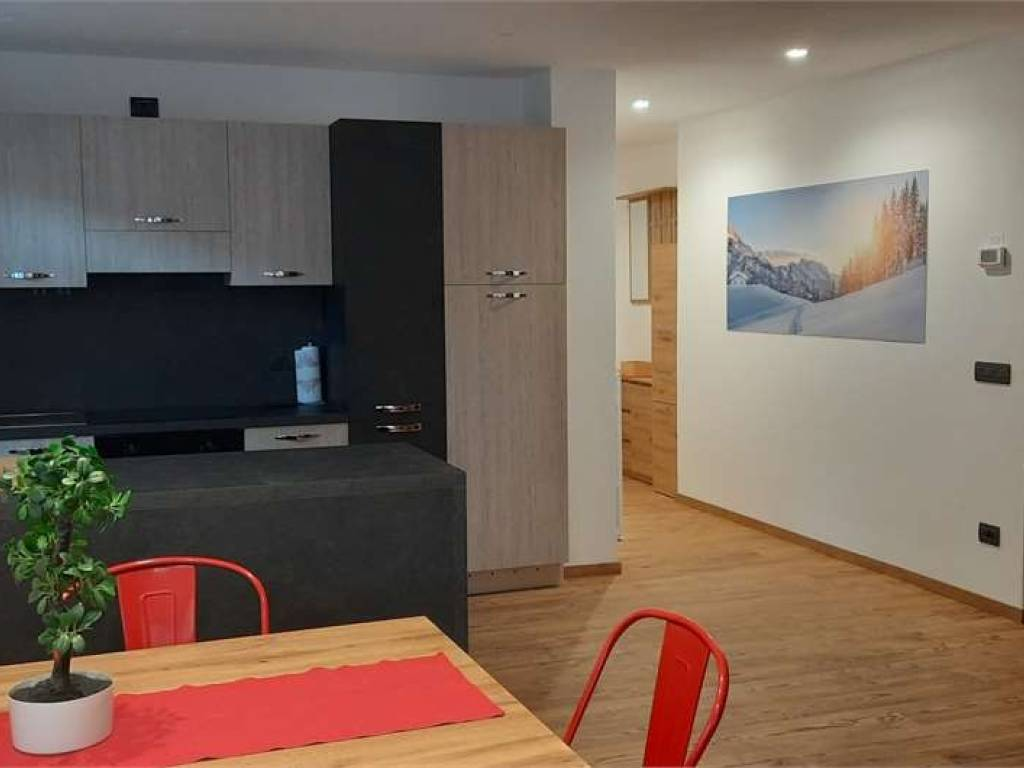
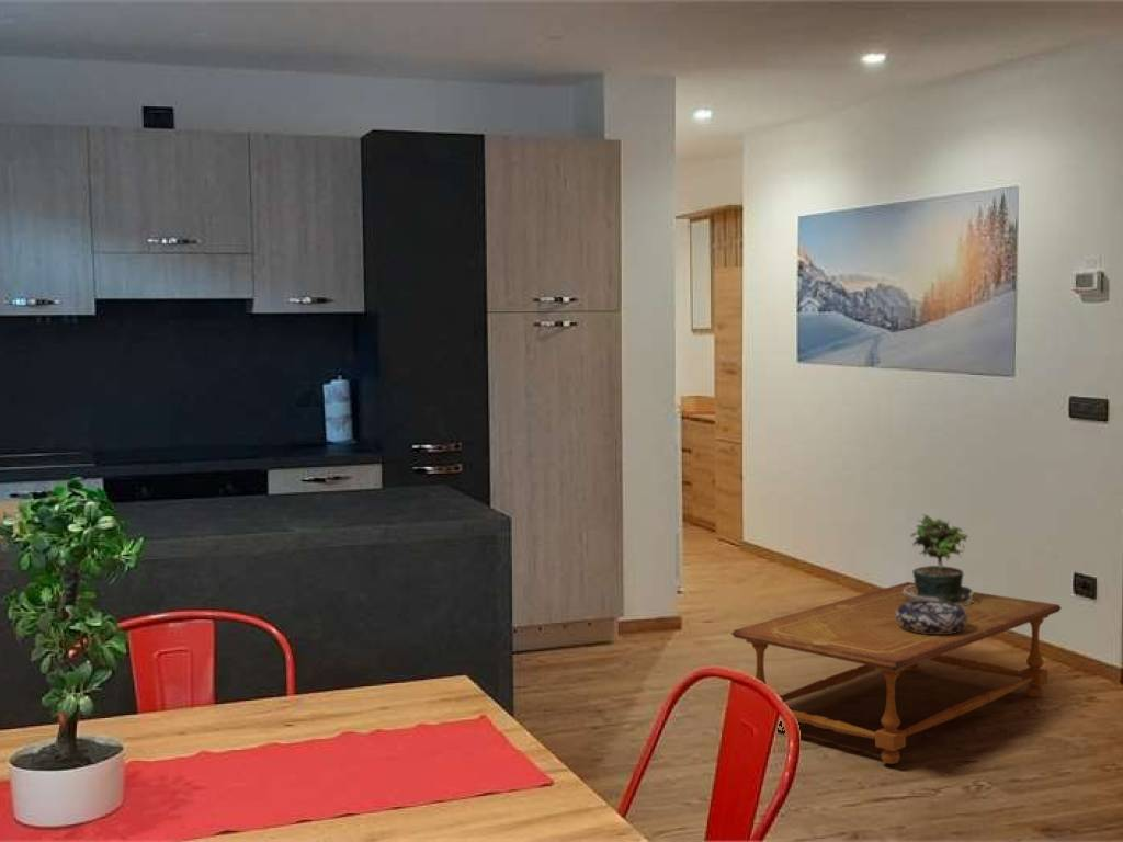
+ coffee table (901, 664)
+ decorative bowl (931, 616)
+ potted plant (939, 556)
